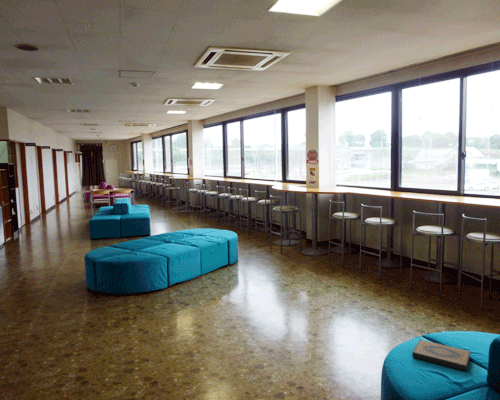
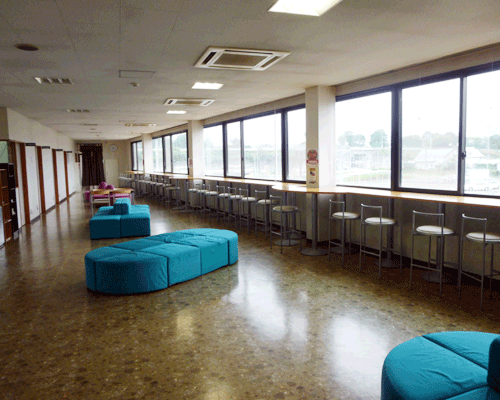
- hardback book (441, 354)
